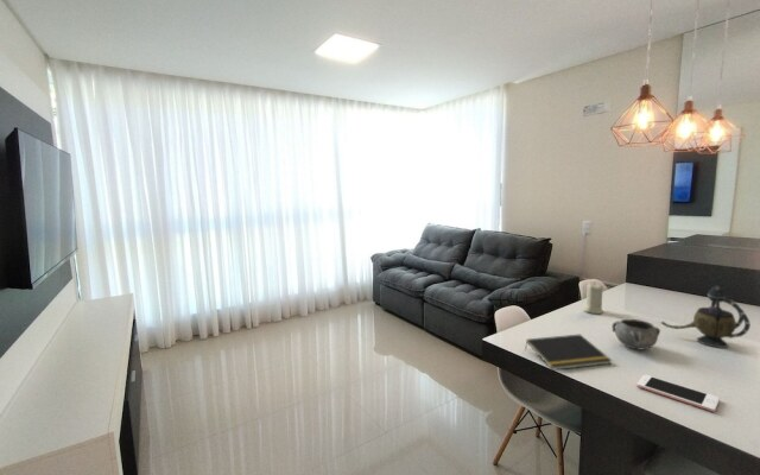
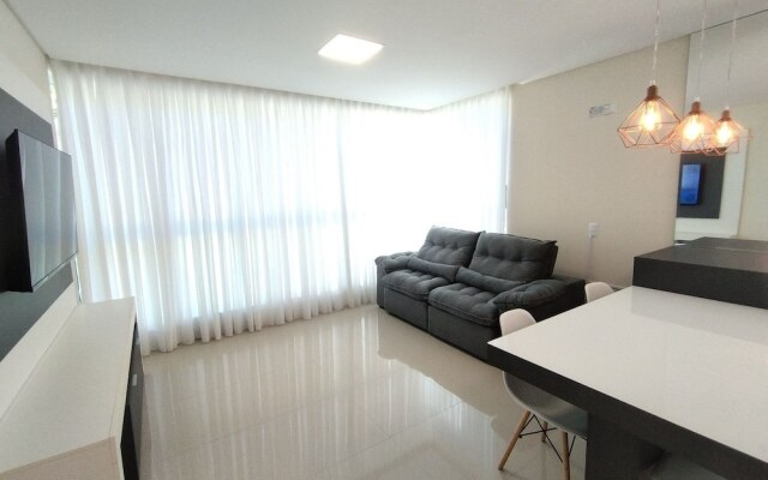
- cell phone (676, 391)
- candle (594, 296)
- teapot (702, 312)
- notepad (566, 350)
- decorative bowl (633, 335)
